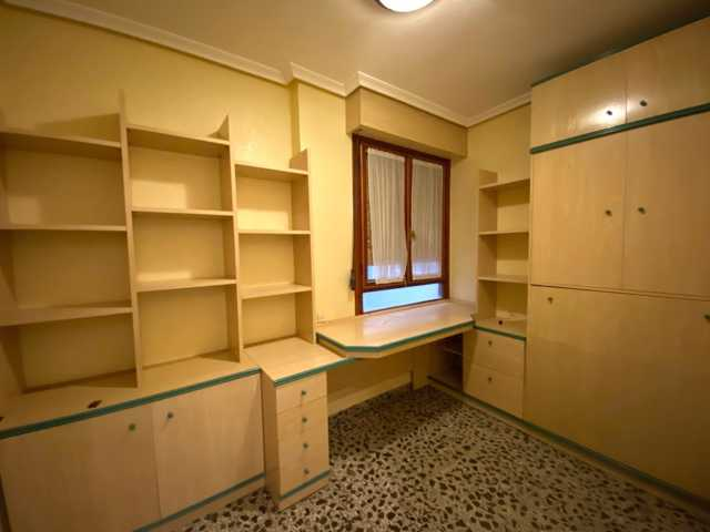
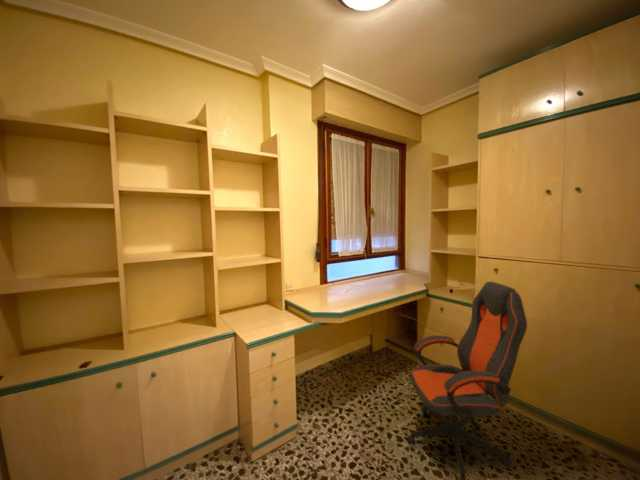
+ office chair (455, 366)
